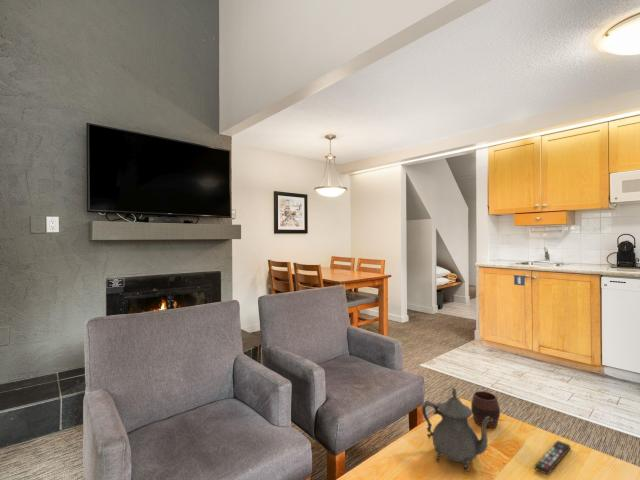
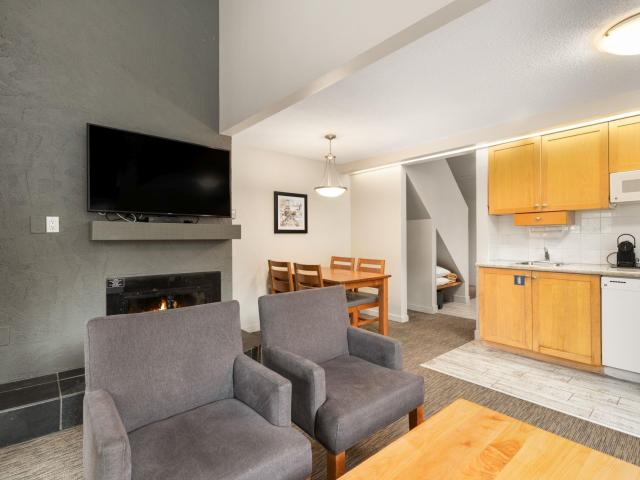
- cup (485, 408)
- teapot (455, 422)
- remote control (553, 456)
